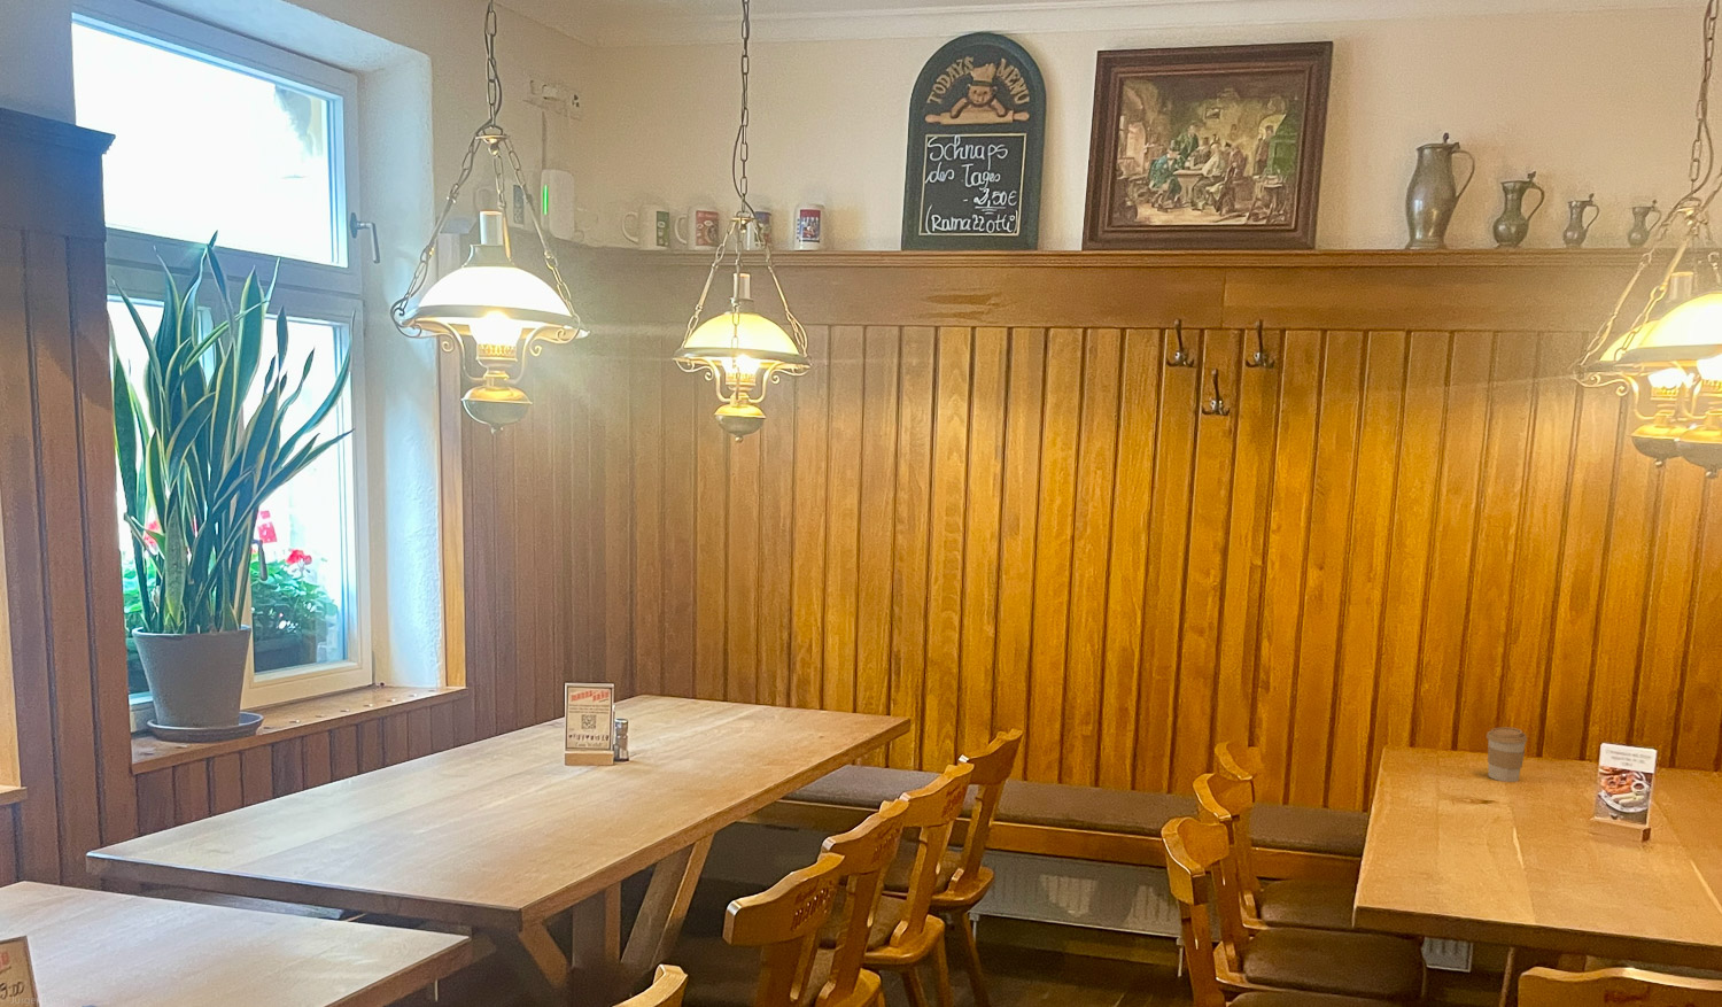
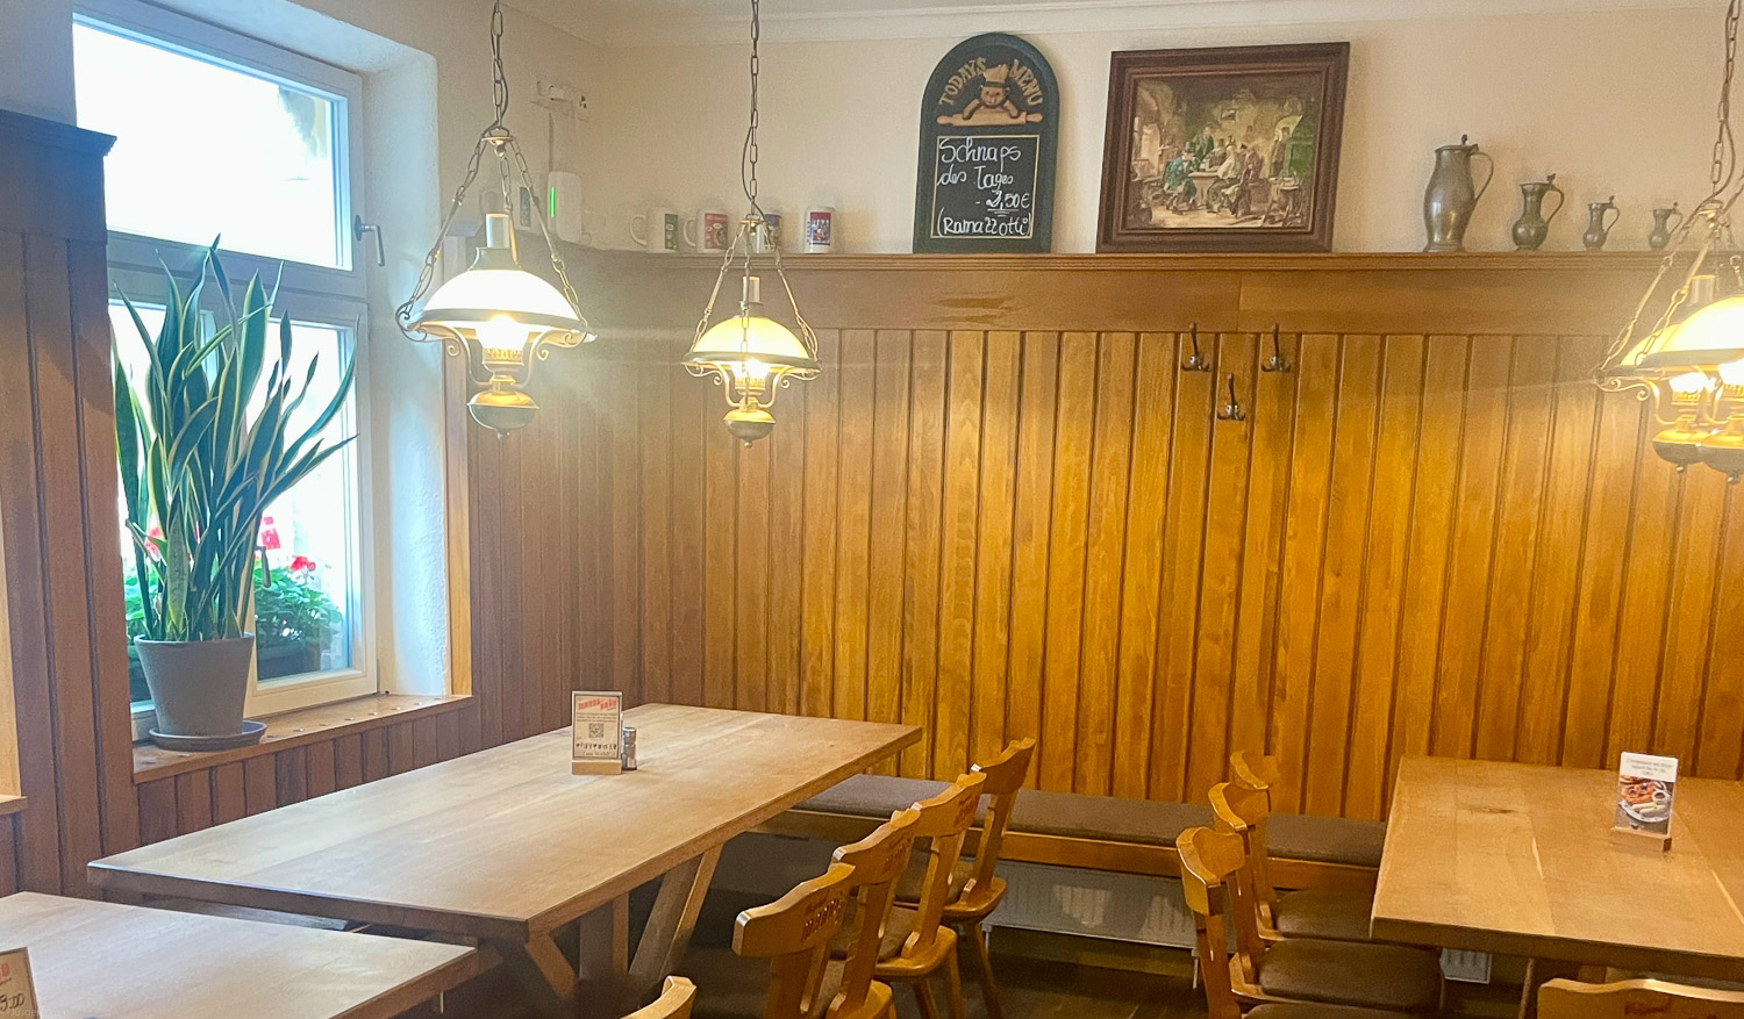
- coffee cup (1505, 753)
